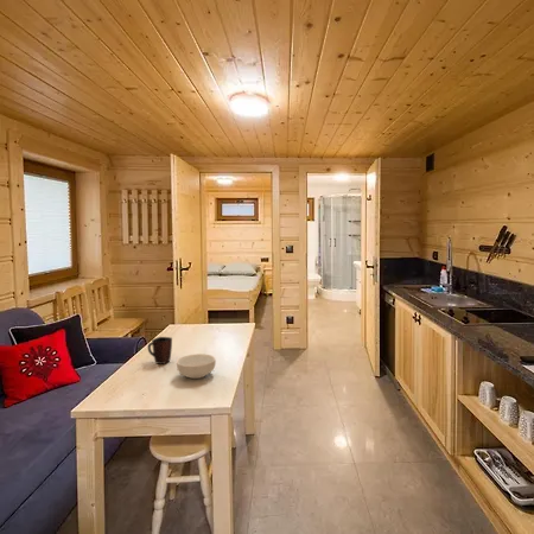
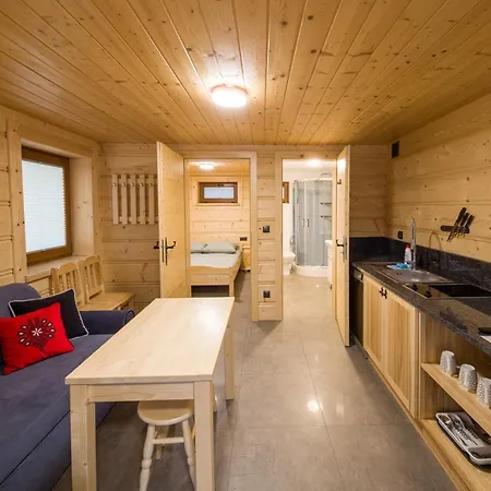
- cereal bowl (196, 367)
- mug (159, 350)
